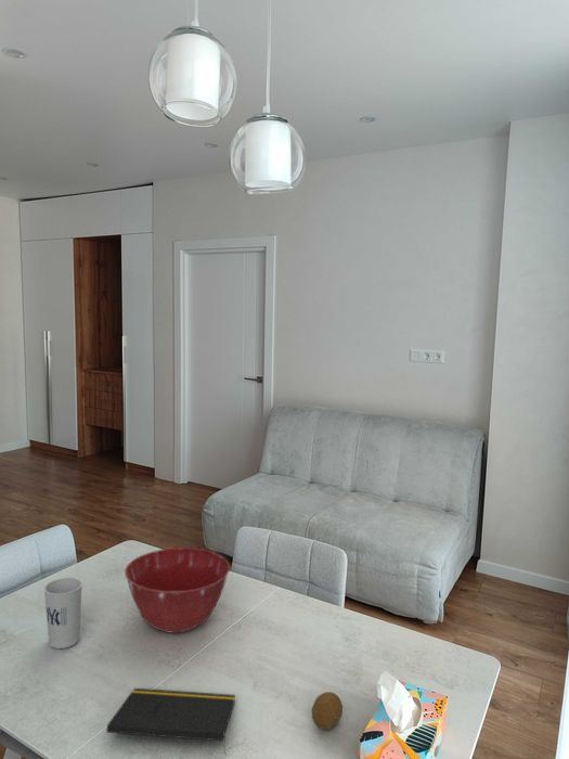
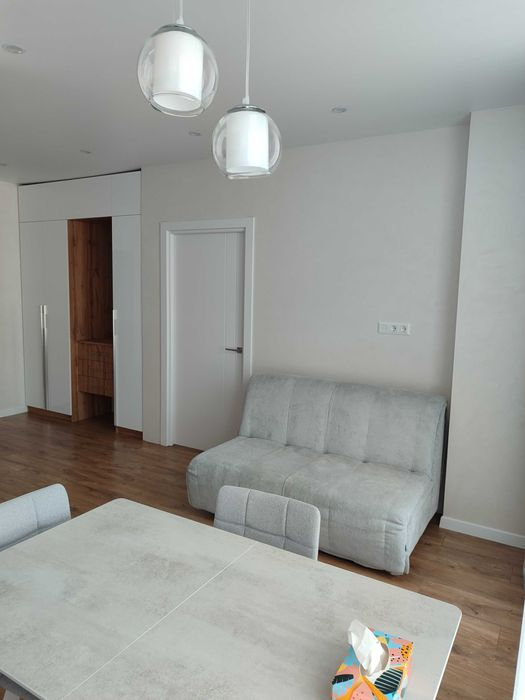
- cup (63, 613)
- notepad (174, 712)
- mixing bowl (178, 593)
- fruit (326, 710)
